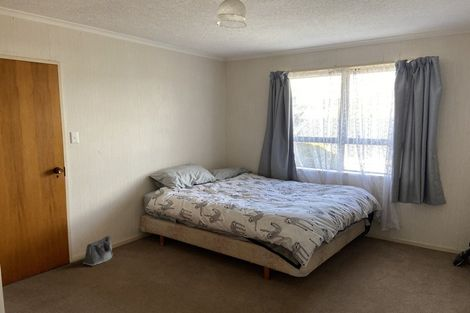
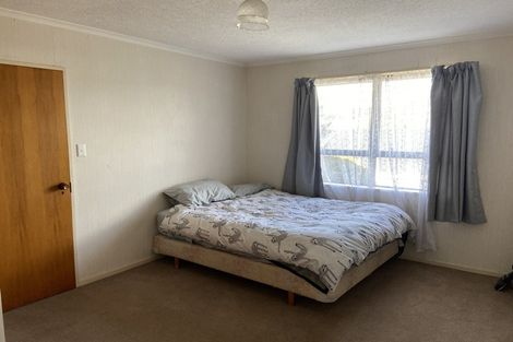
- saddlebag (98, 249)
